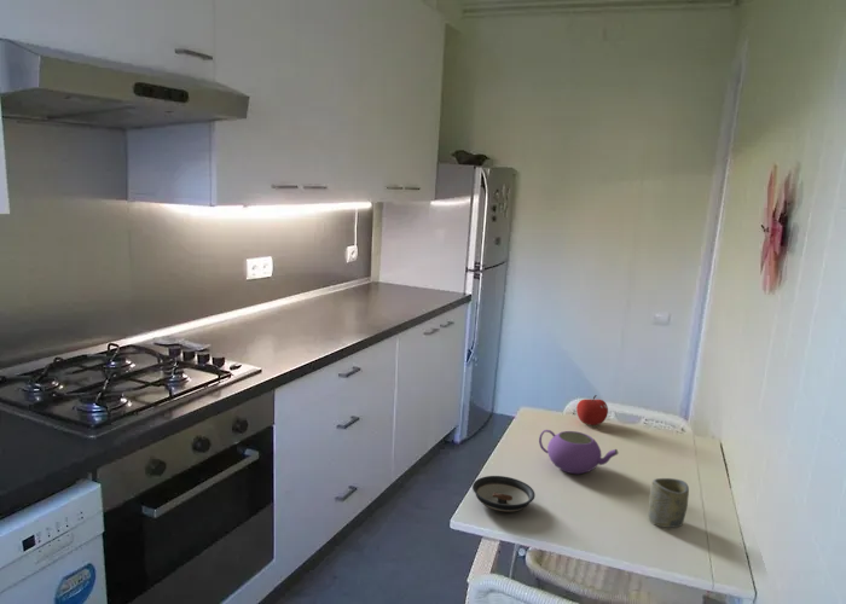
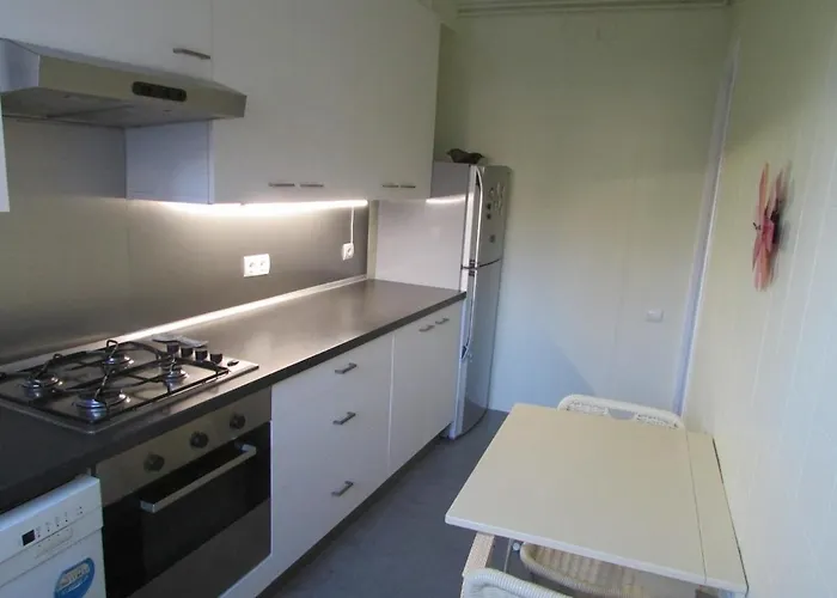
- fruit (591, 410)
- cup (667, 503)
- teapot (575, 453)
- saucer (503, 496)
